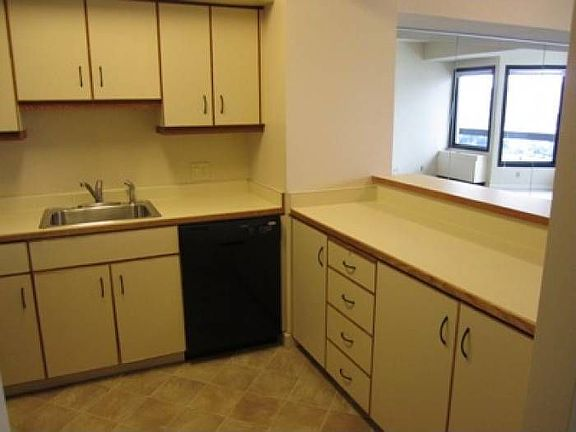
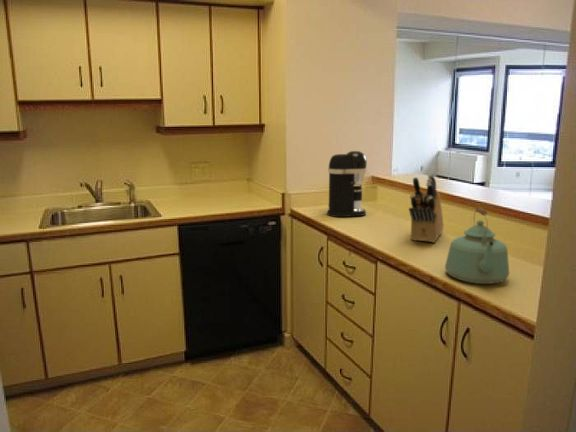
+ kettle (480, 244)
+ coffee maker (347, 183)
+ knife block (427, 205)
